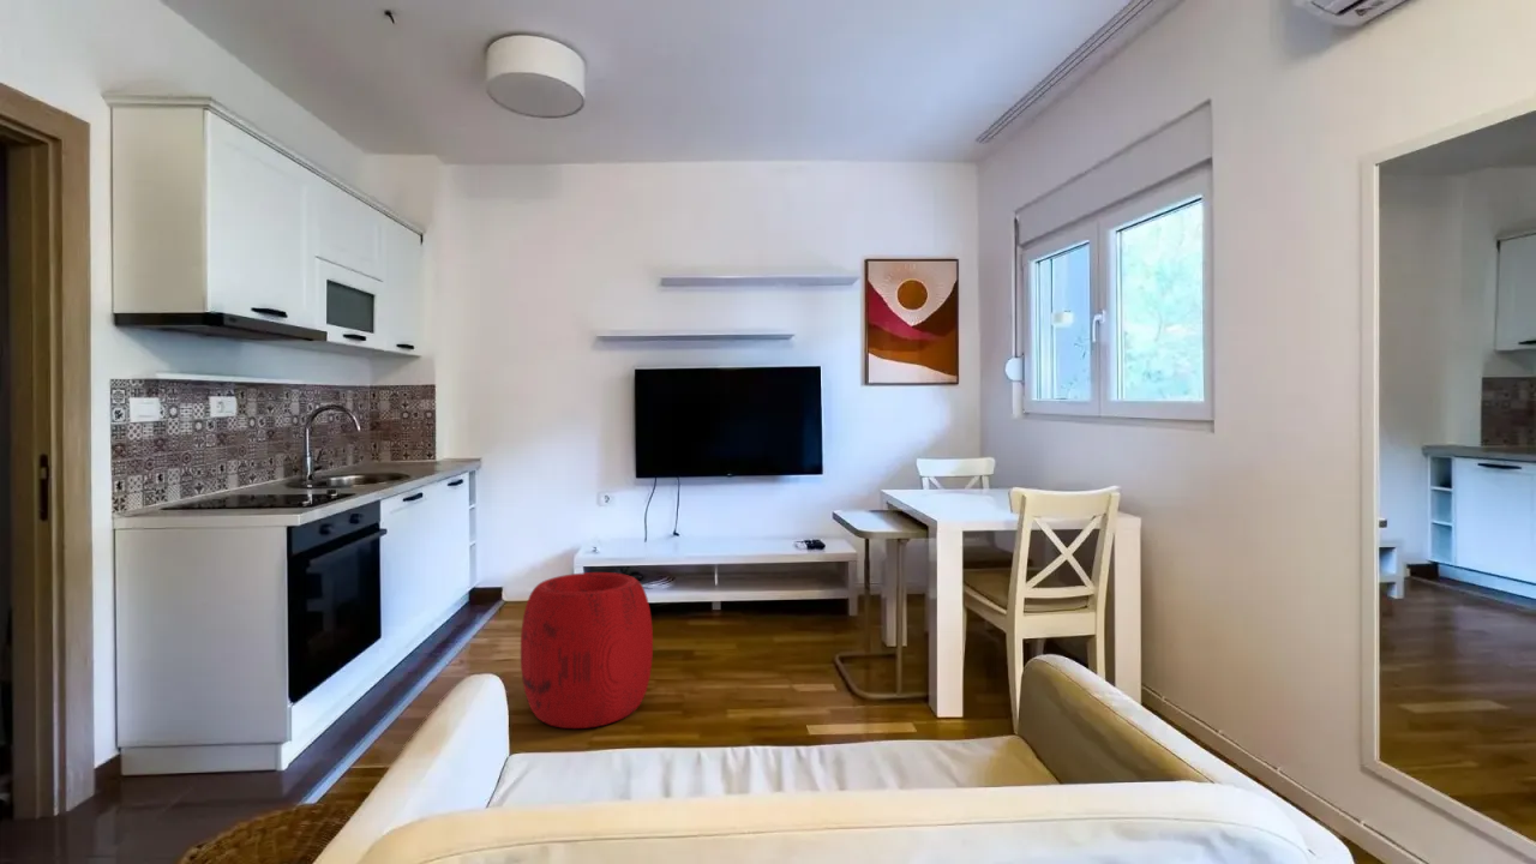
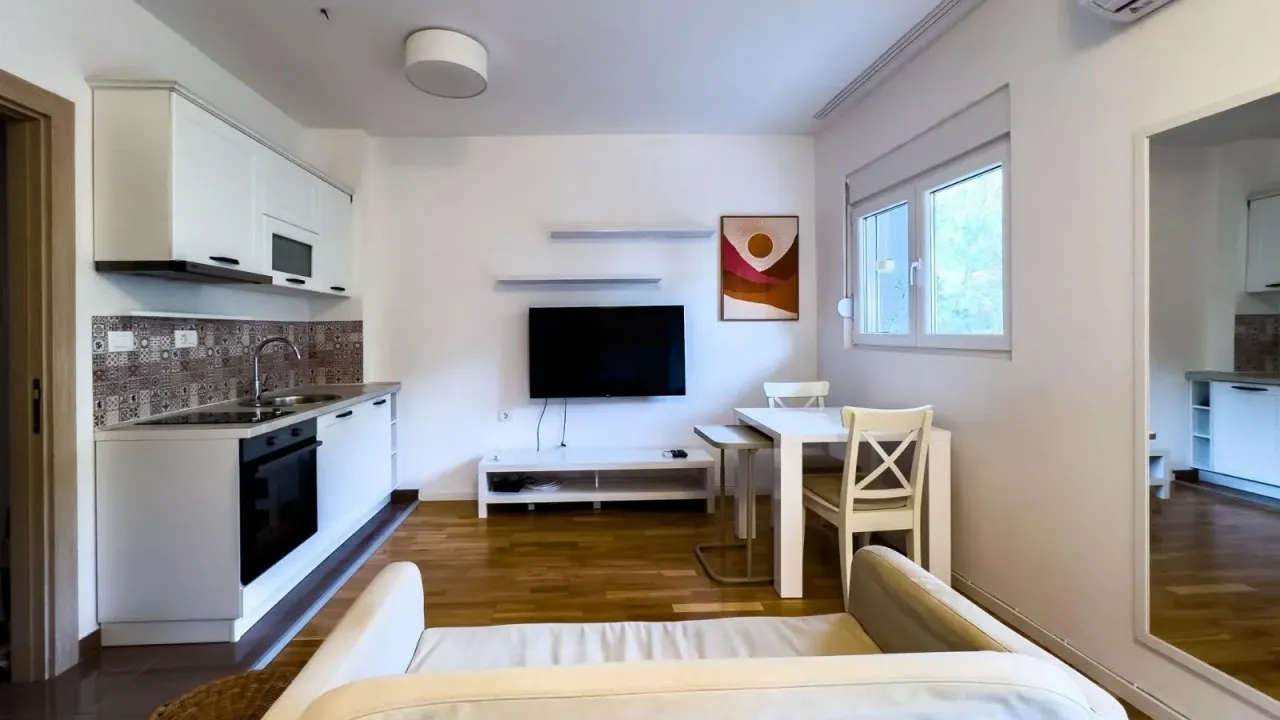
- pouf (588, 644)
